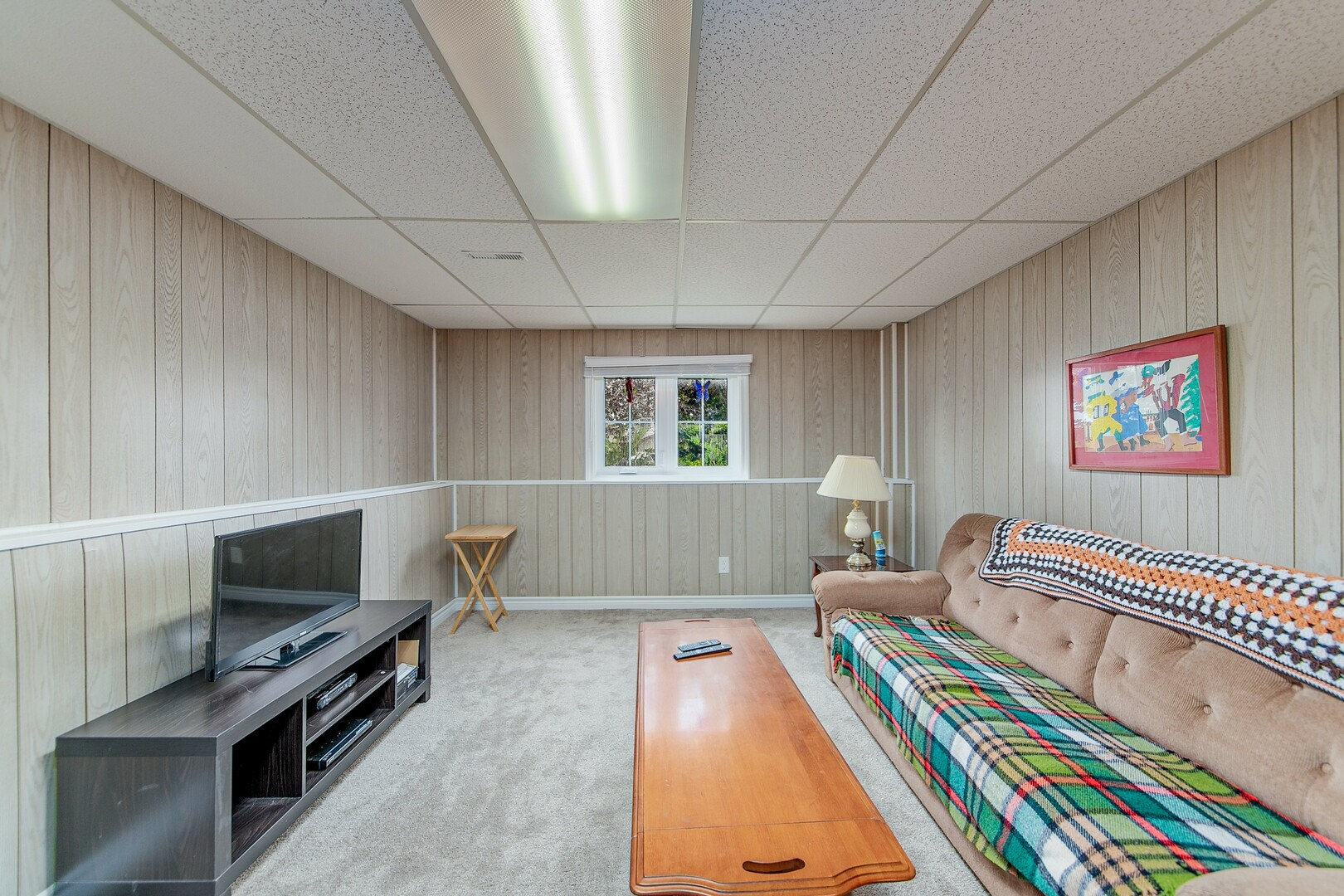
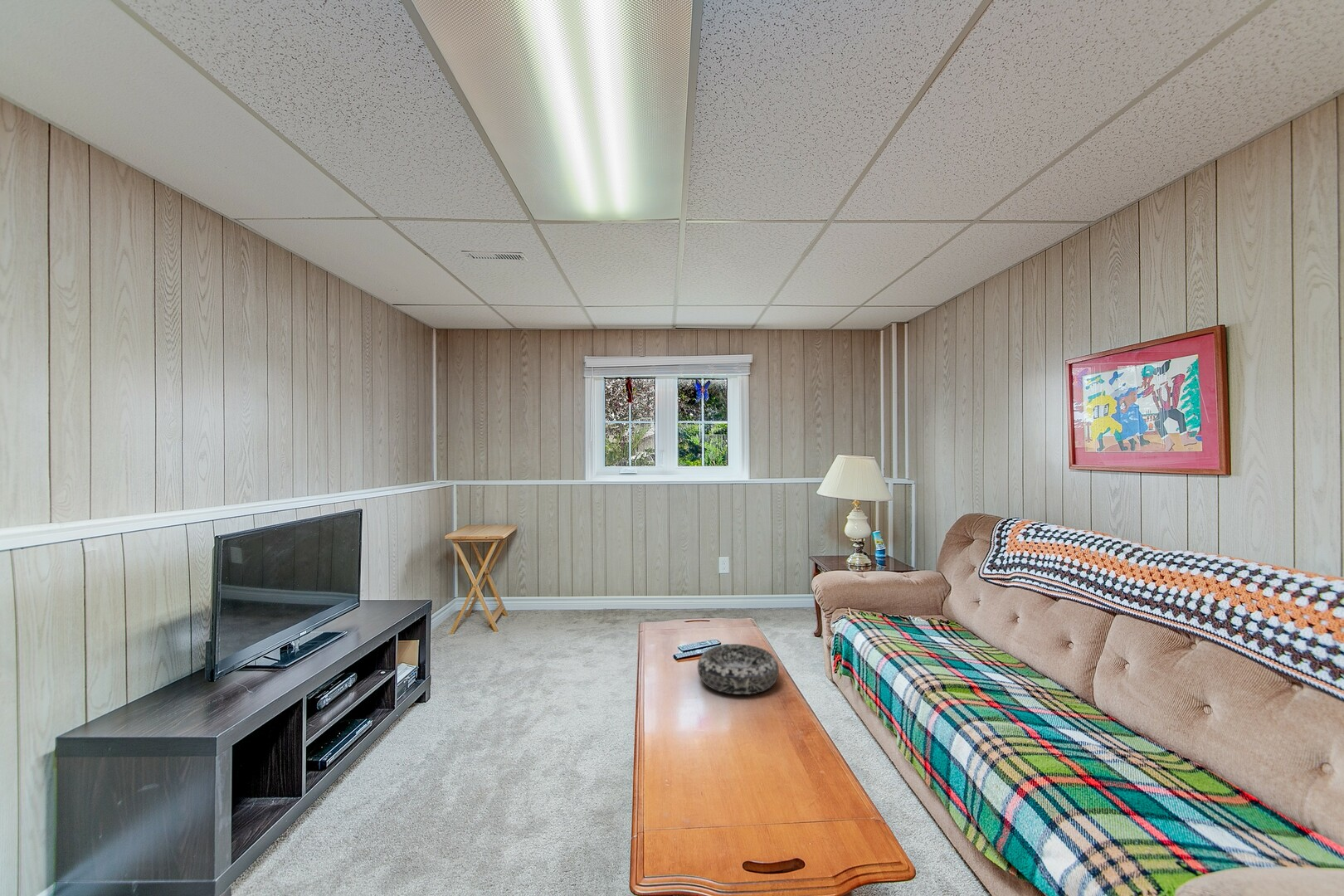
+ decorative bowl (738, 668)
